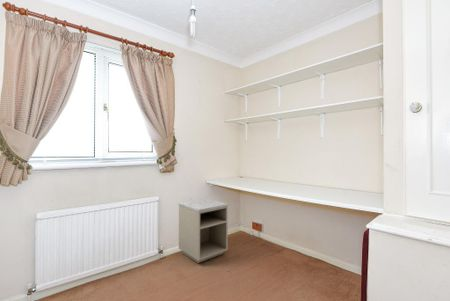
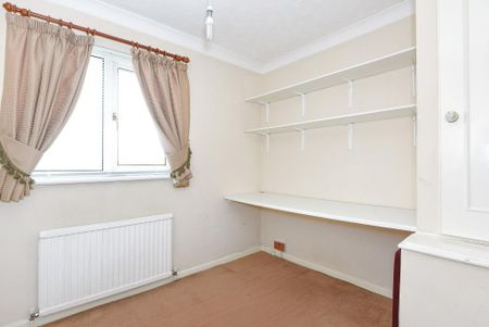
- nightstand (203, 228)
